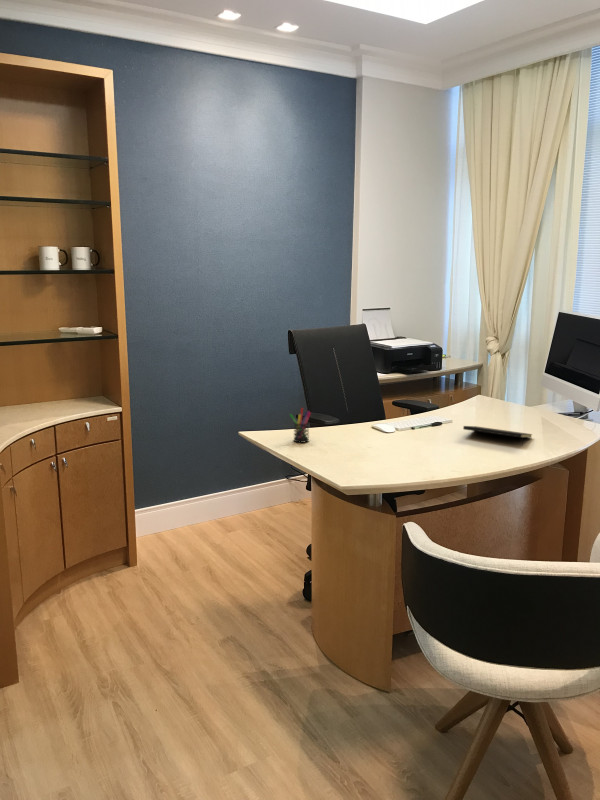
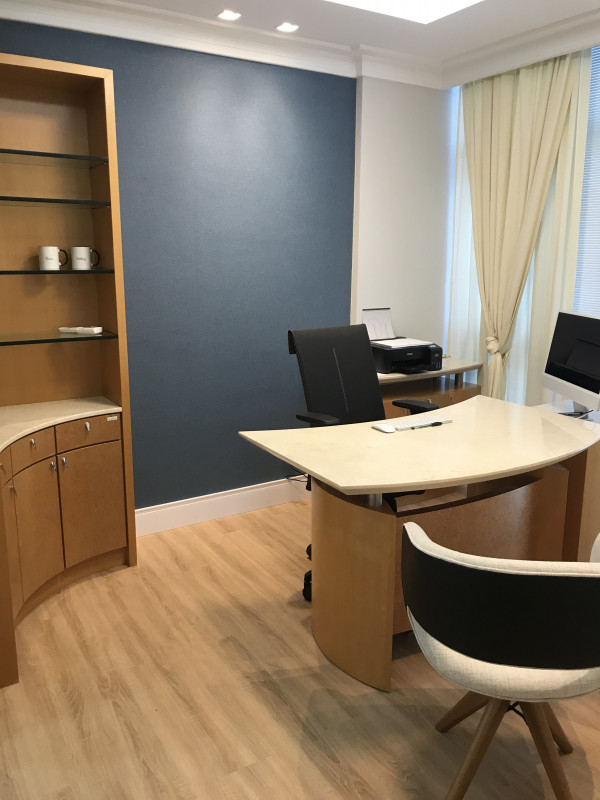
- pen holder (299, 424)
- notepad (497, 431)
